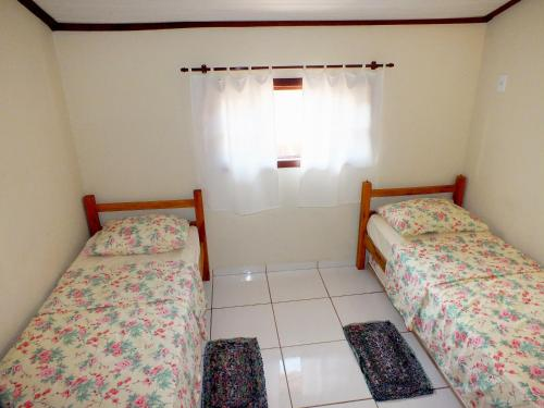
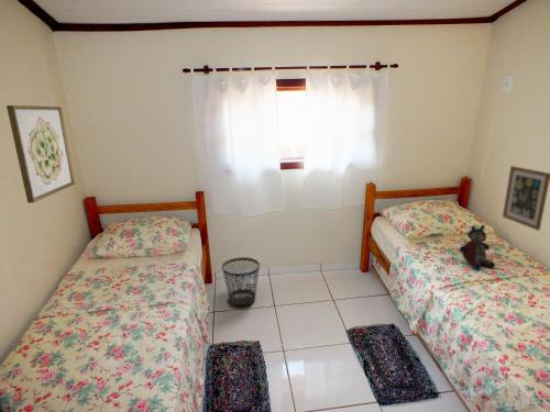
+ wastebasket (241, 282)
+ stuffed bear (479, 245)
+ wall art (45, 151)
+ wall art (524, 197)
